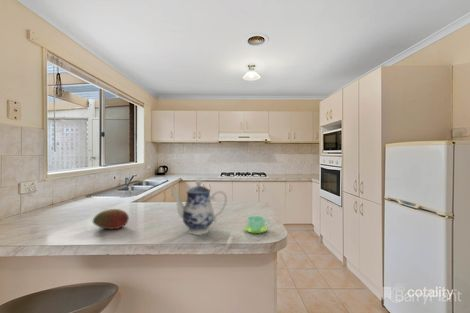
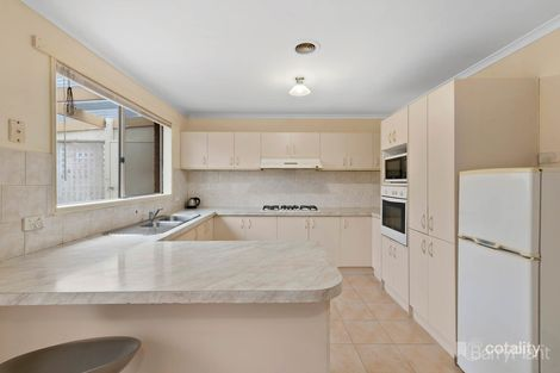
- fruit (111, 219)
- cup (256, 224)
- teapot (198, 205)
